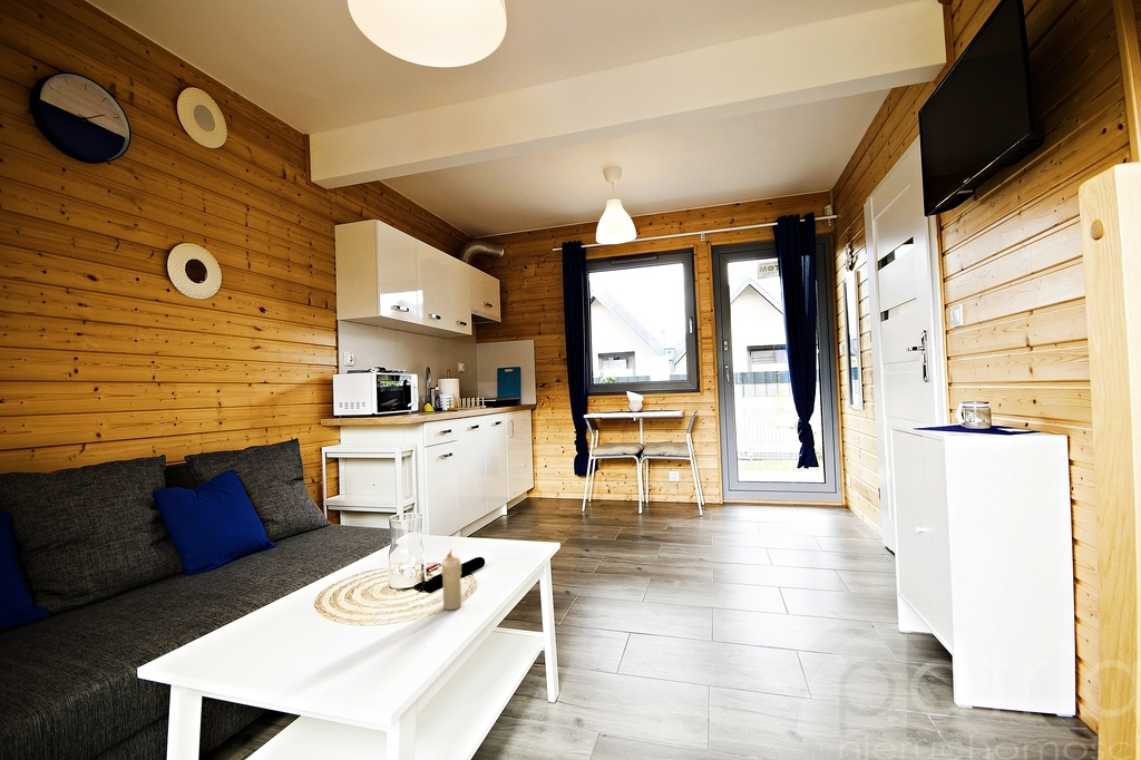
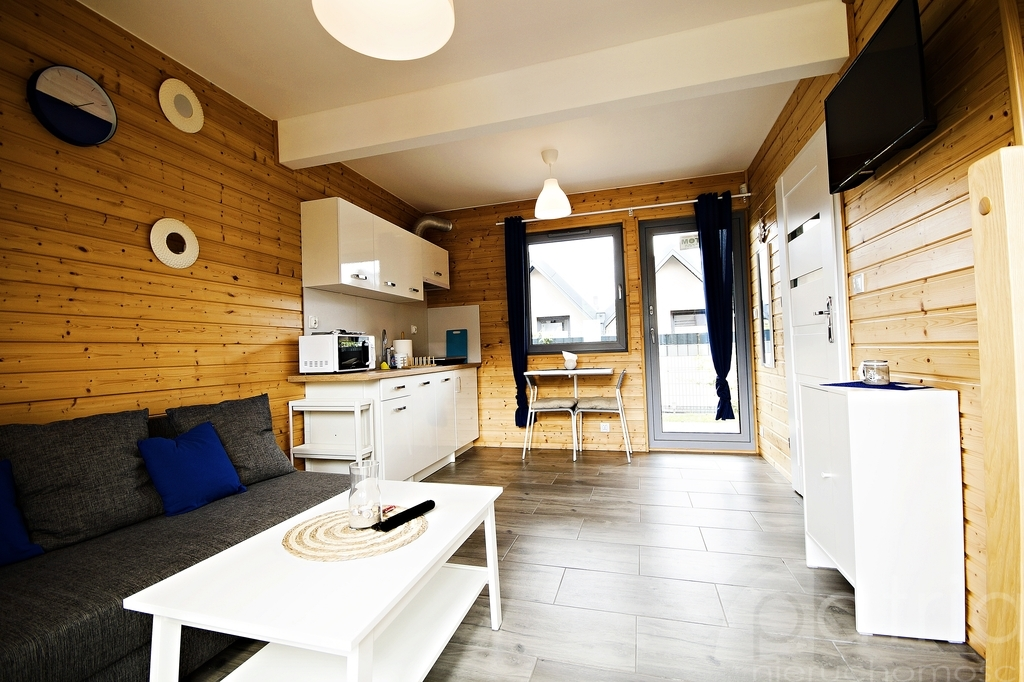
- candle (451, 577)
